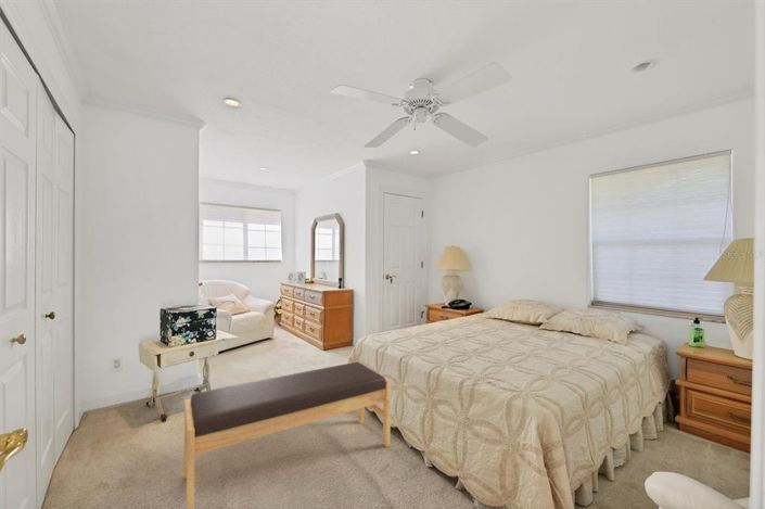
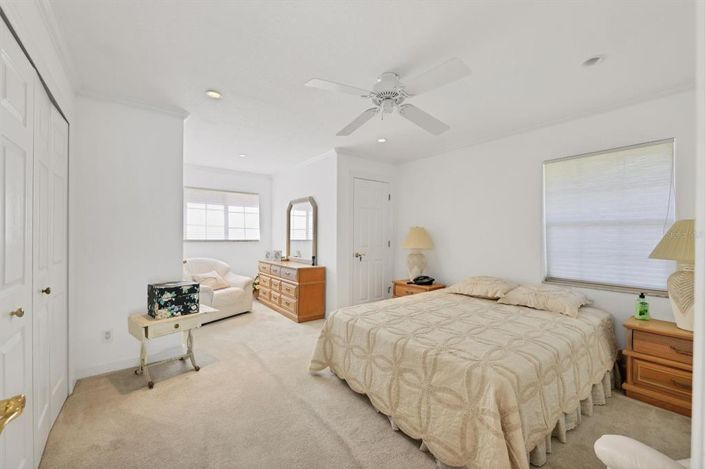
- bench (294, 421)
